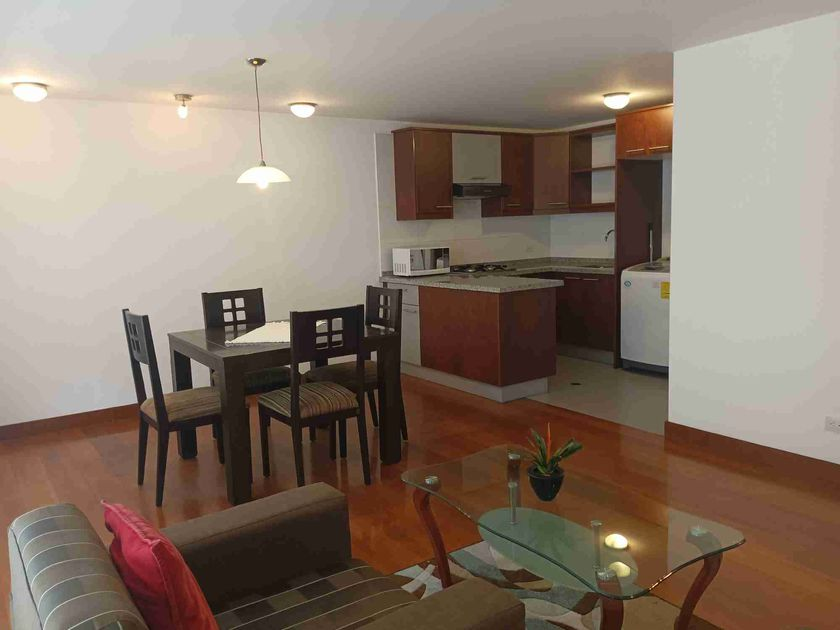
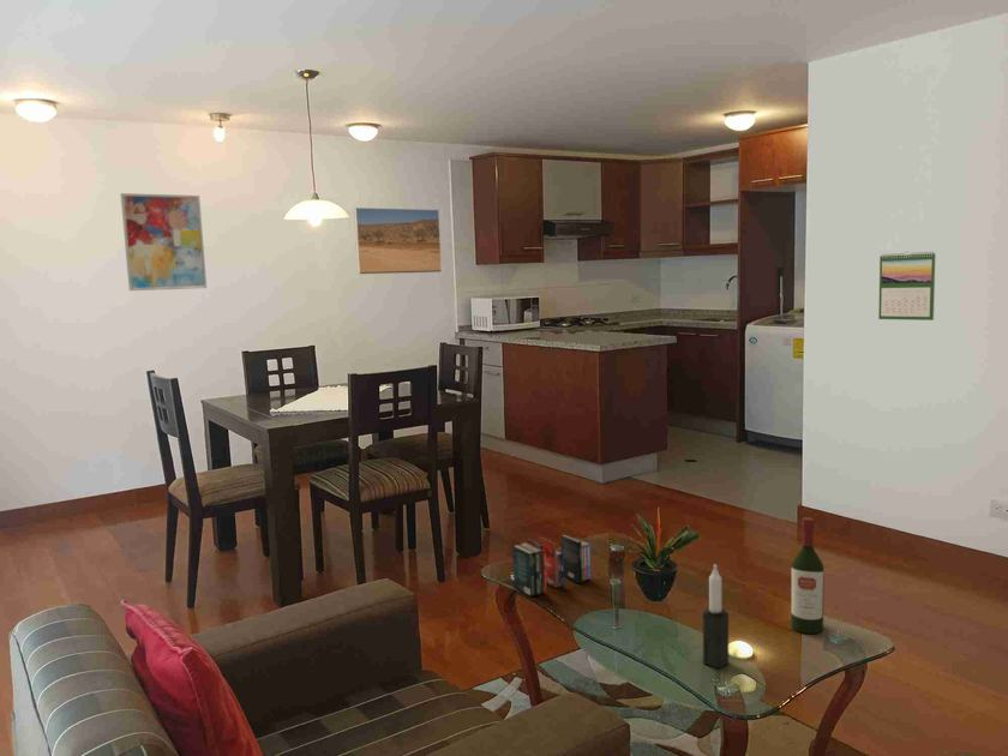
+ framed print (398, 241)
+ wine bottle (806, 572)
+ calendar (906, 286)
+ book (552, 560)
+ candle (715, 613)
+ wall art (164, 241)
